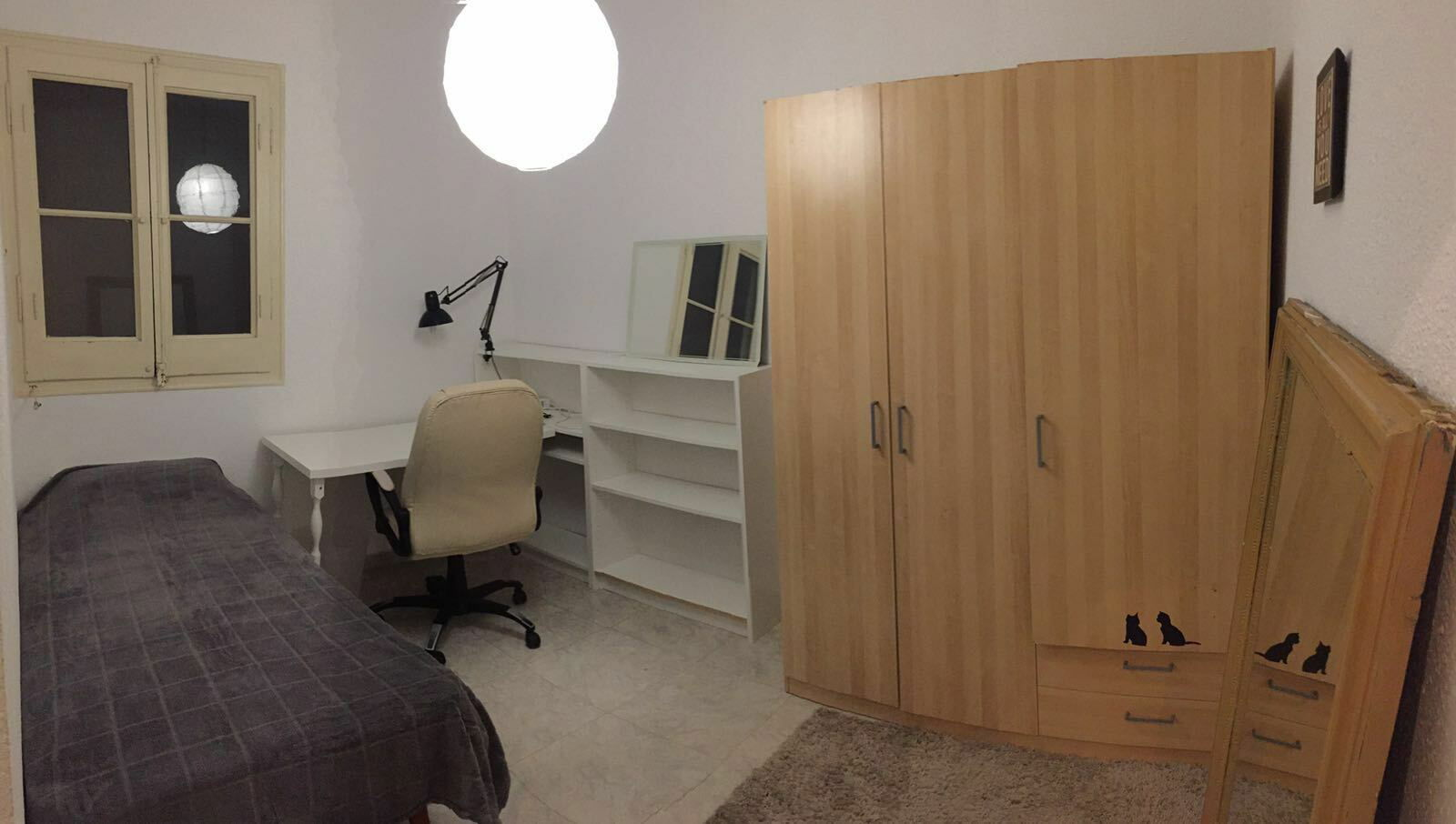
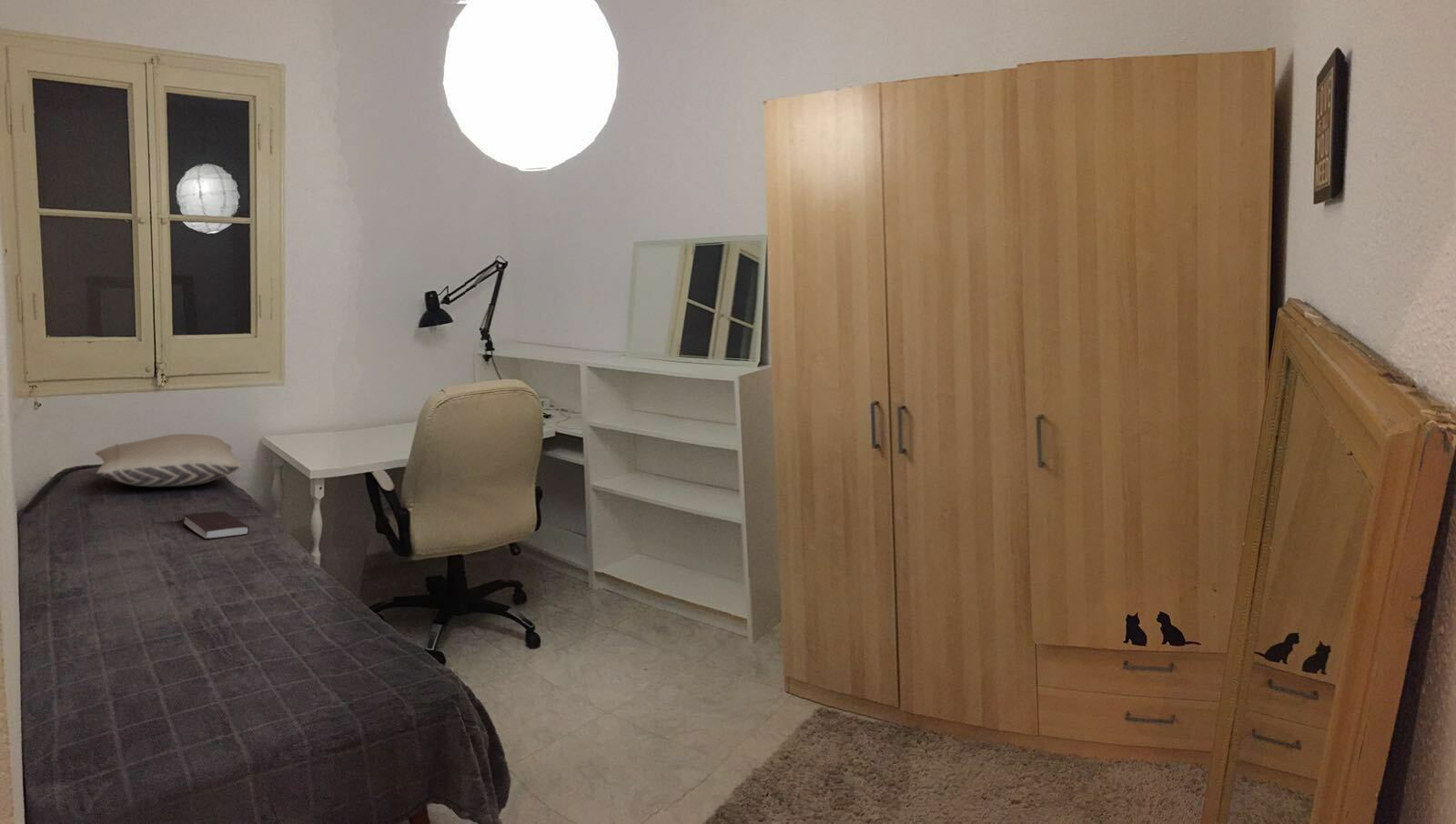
+ pillow (168, 460)
+ book (216, 524)
